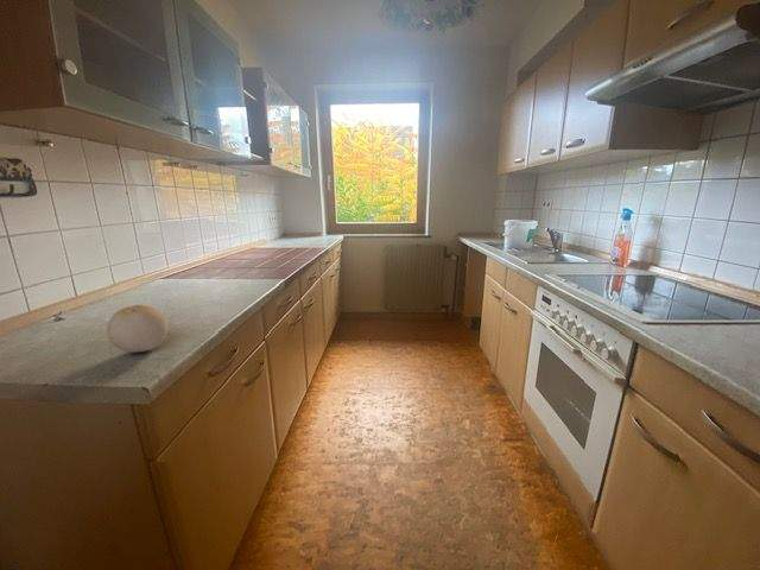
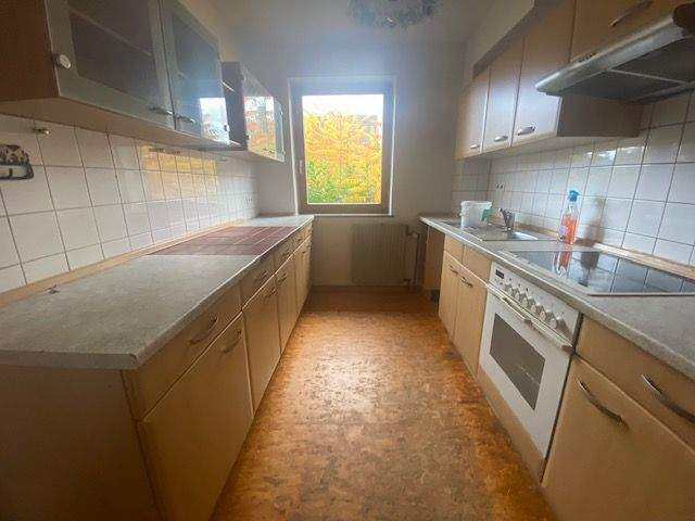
- fruit (139, 329)
